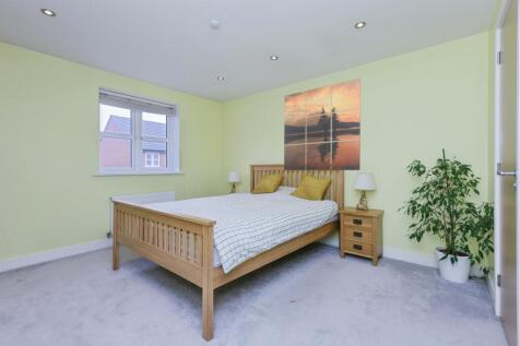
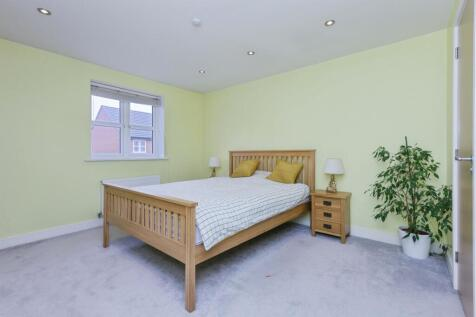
- wall art (318, 129)
